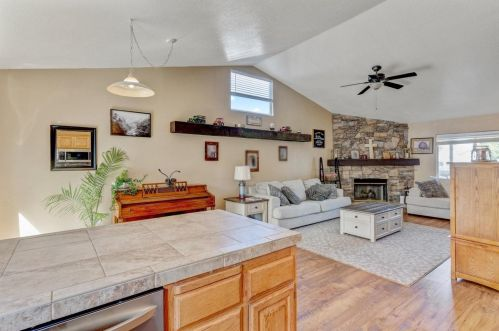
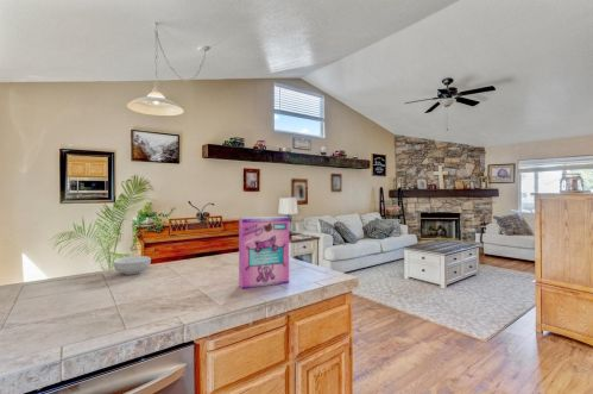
+ cereal bowl (132, 265)
+ cereal box (264, 250)
